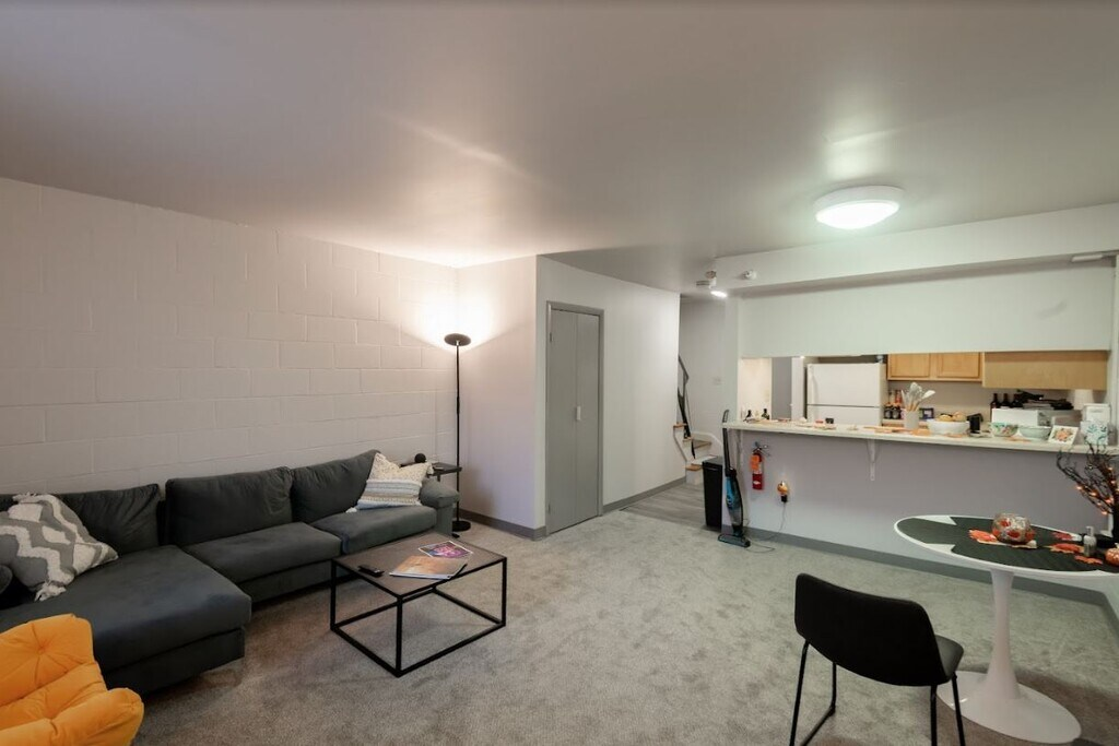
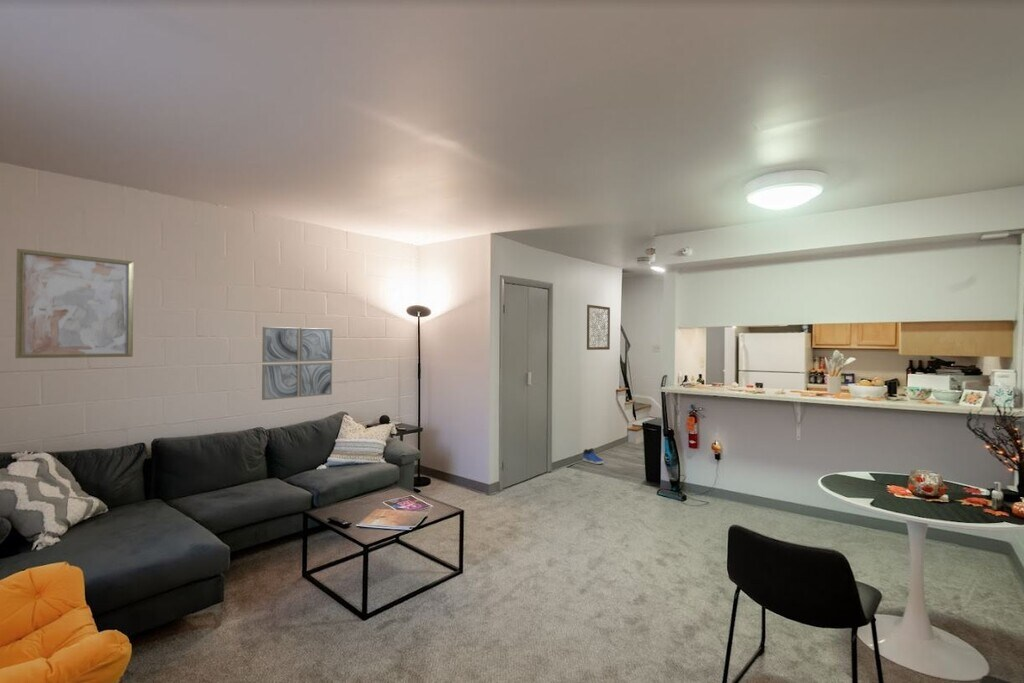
+ sneaker (593, 455)
+ wall art (597, 327)
+ wall art (299, 363)
+ wall art (78, 306)
